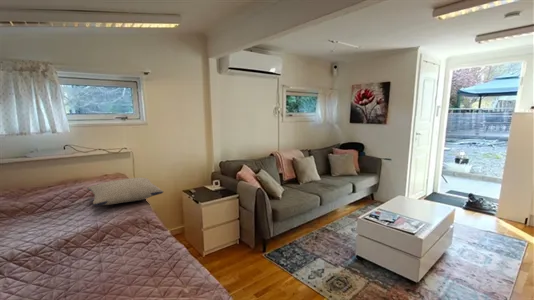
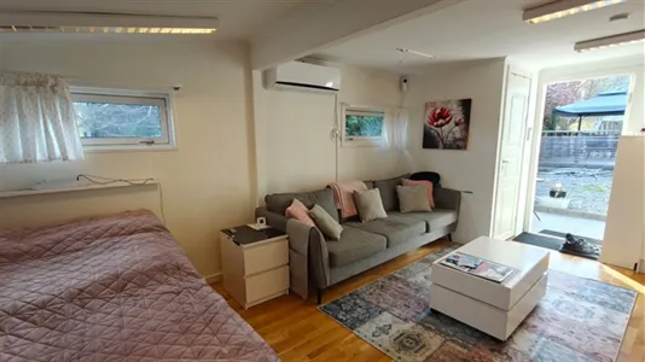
- pillow (124, 190)
